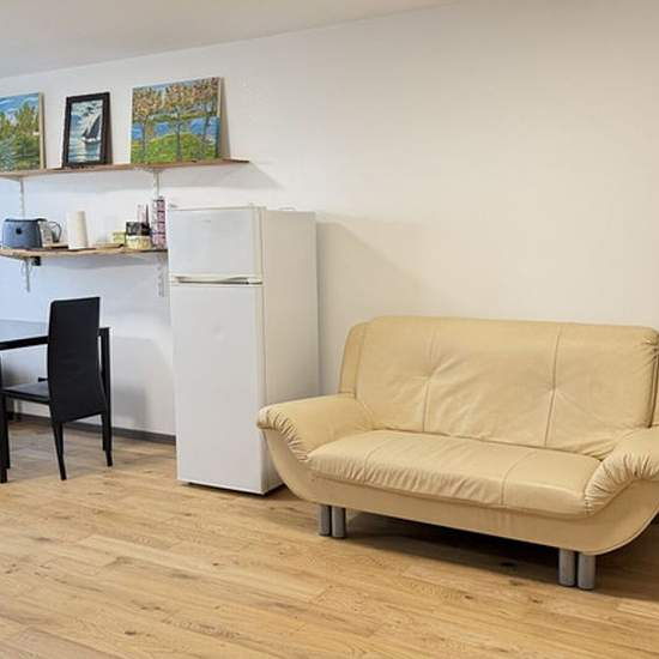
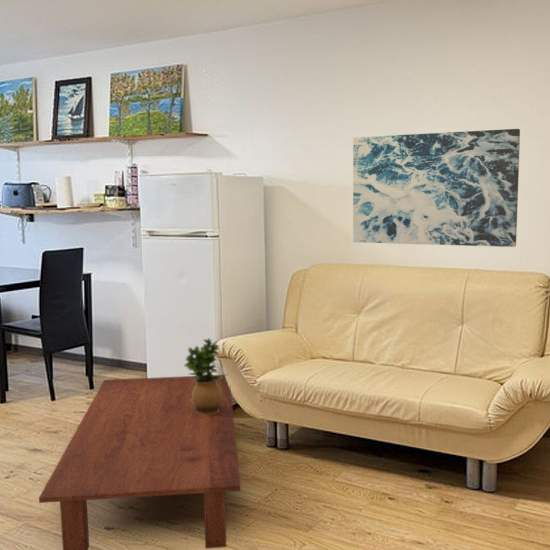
+ coffee table (158, 449)
+ potted plant (202, 374)
+ wall art (431, 189)
